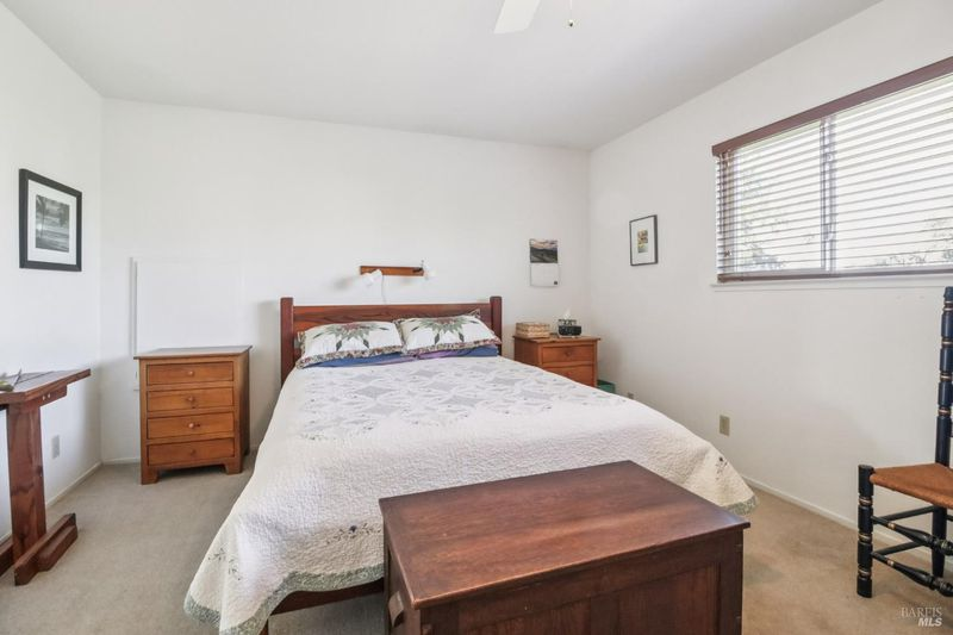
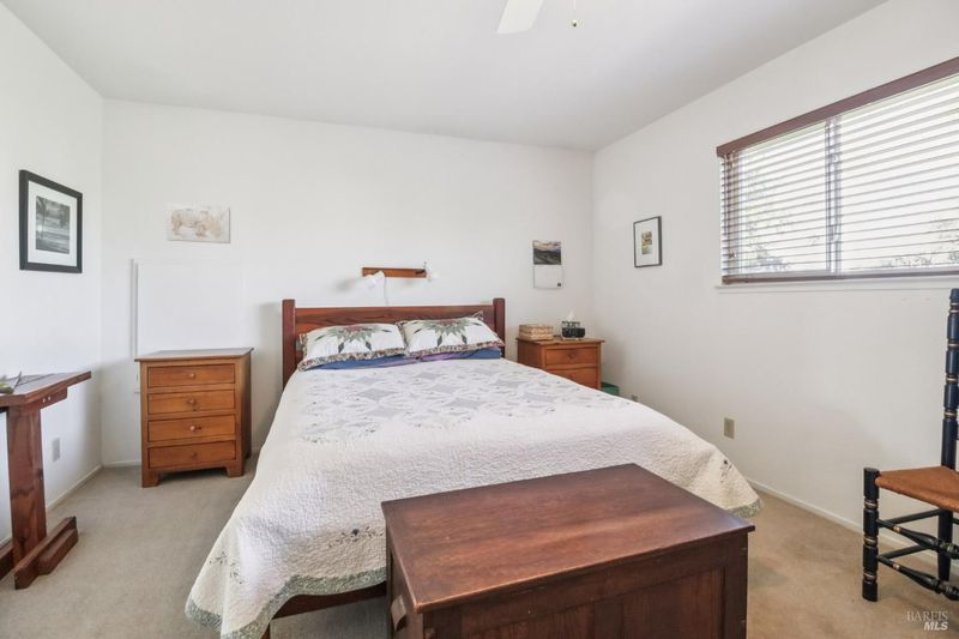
+ wall art (199, 223)
